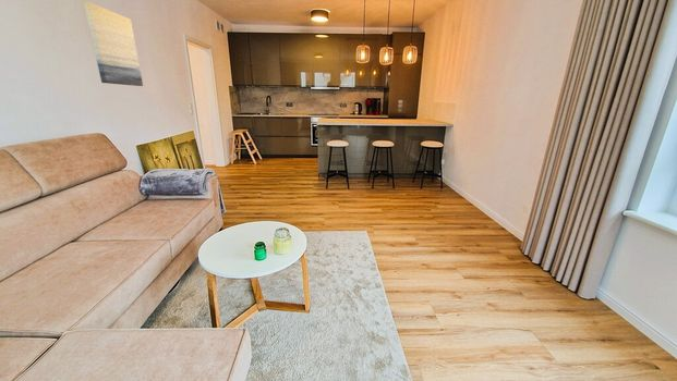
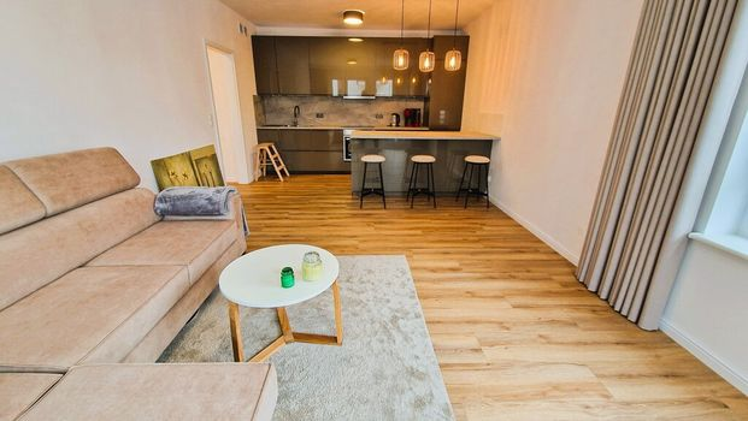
- wall art (117, 49)
